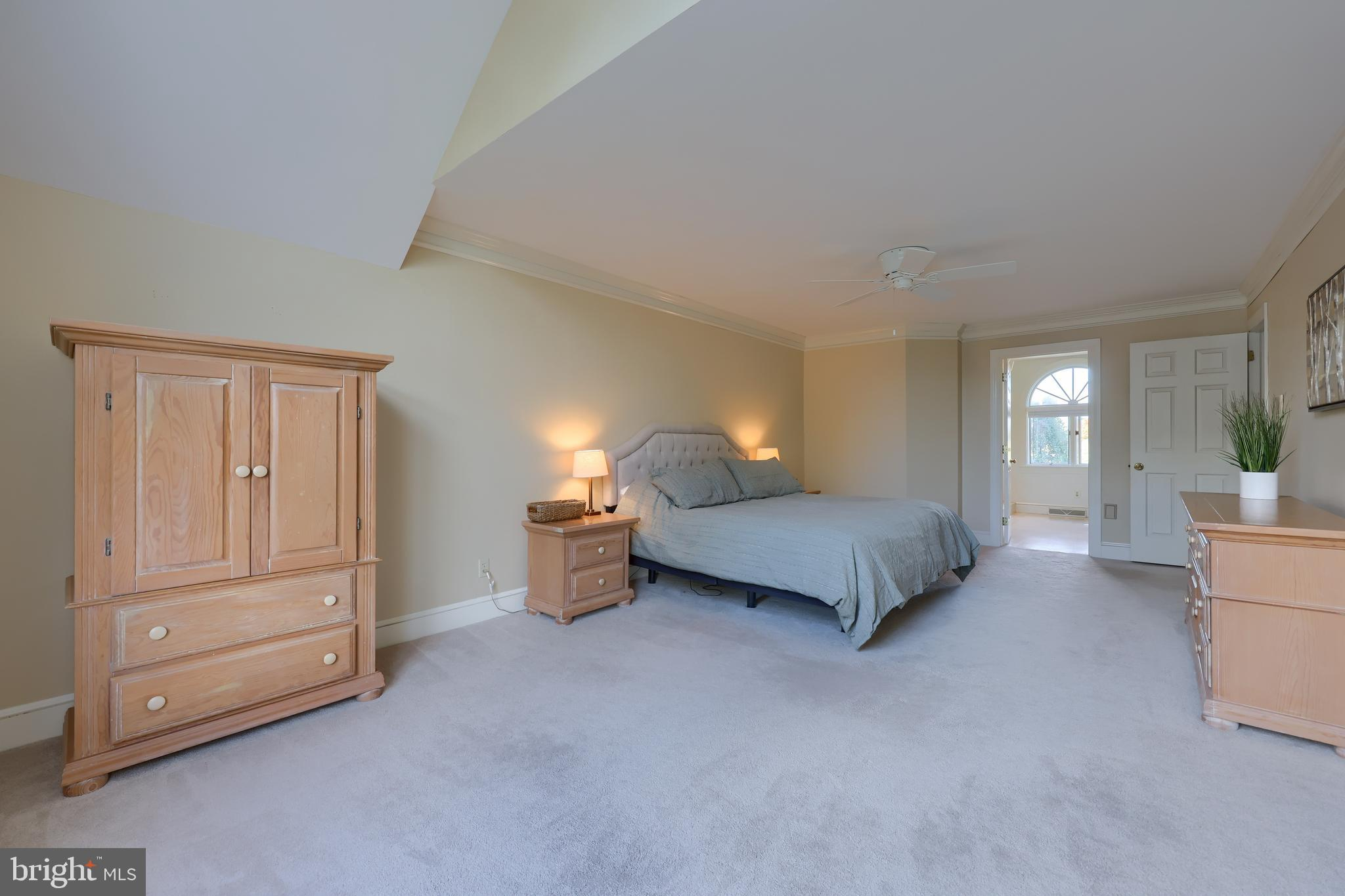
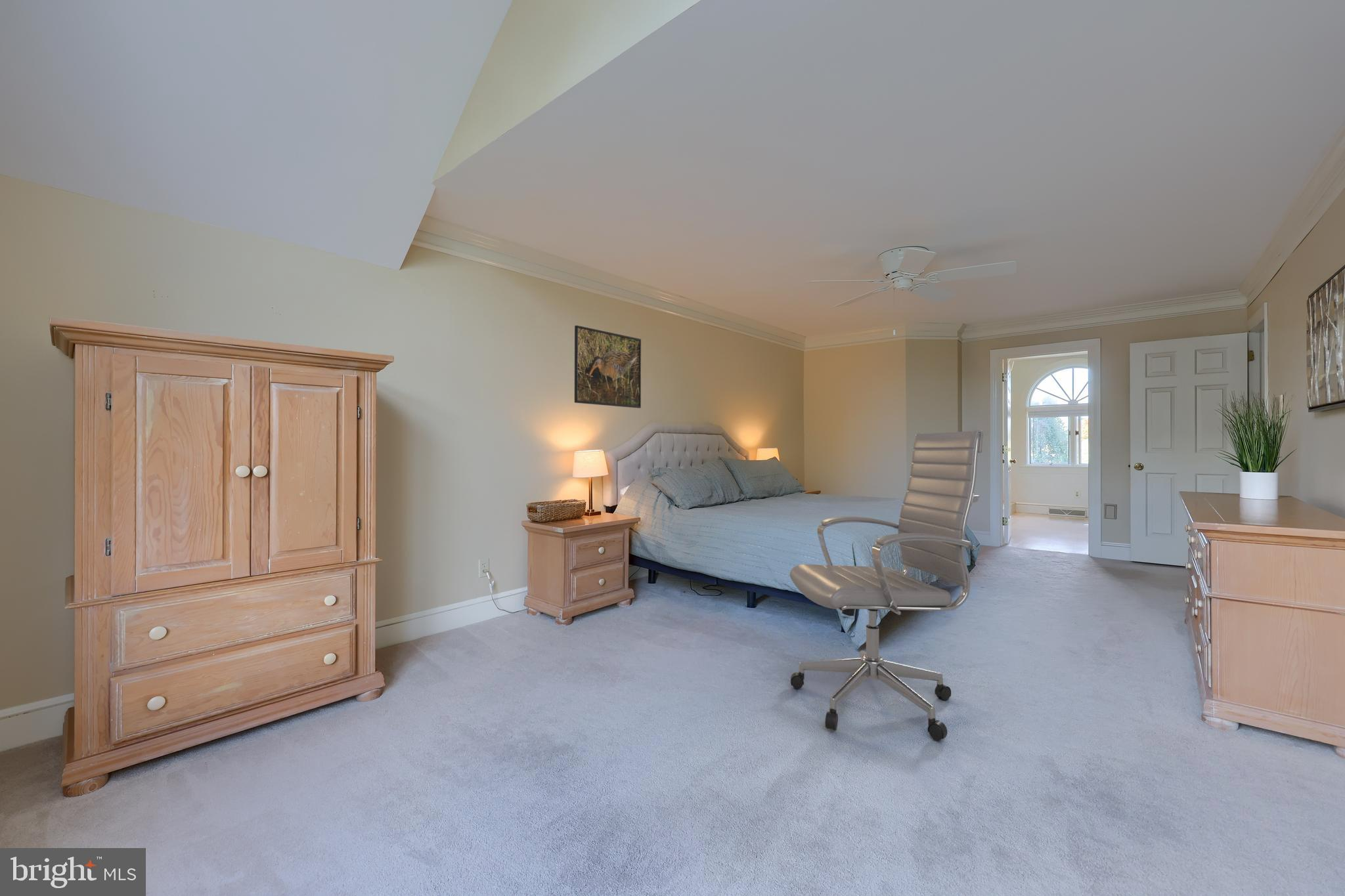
+ chair (881, 566)
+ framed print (609, 369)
